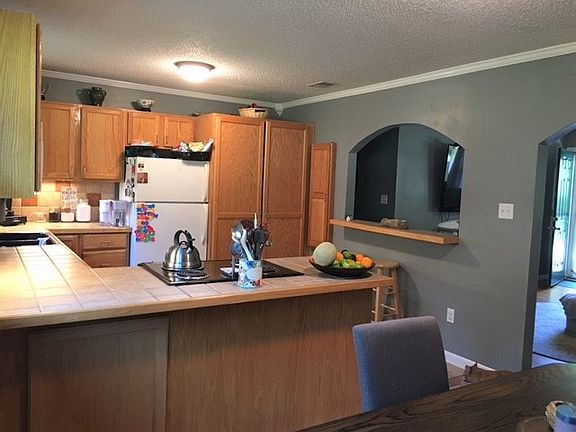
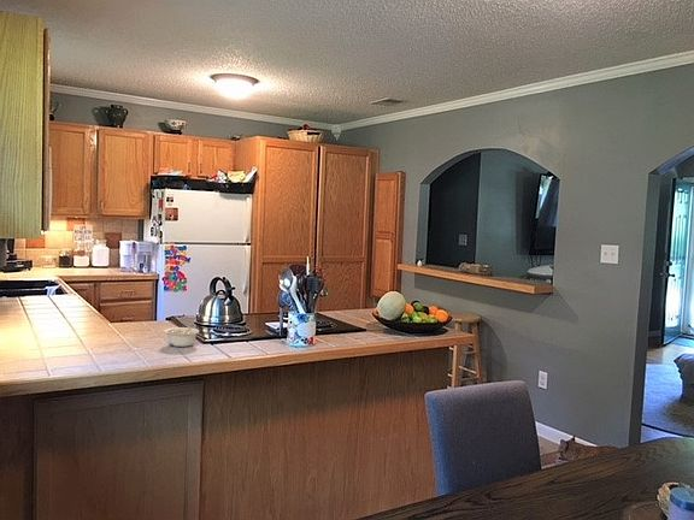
+ legume (181, 335)
